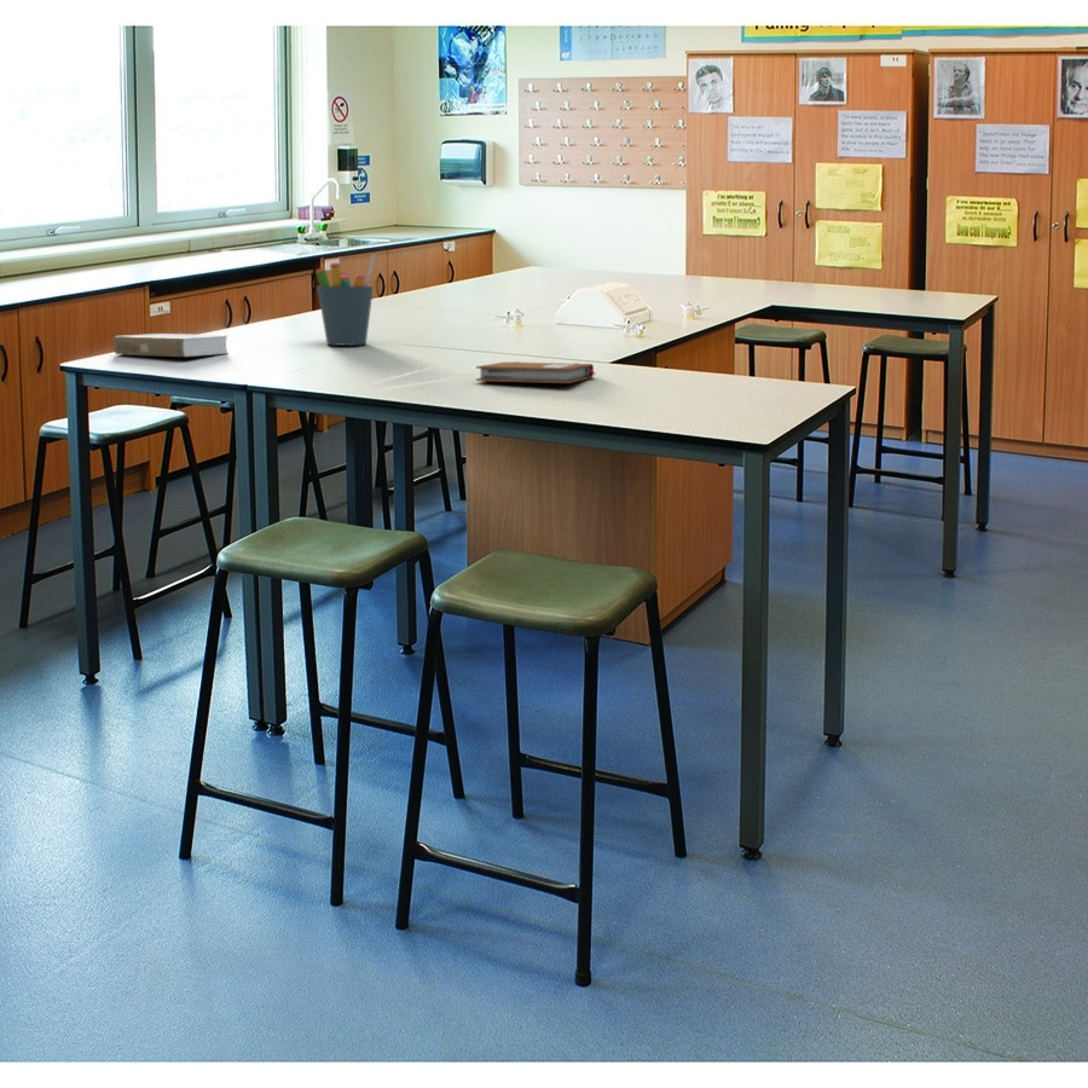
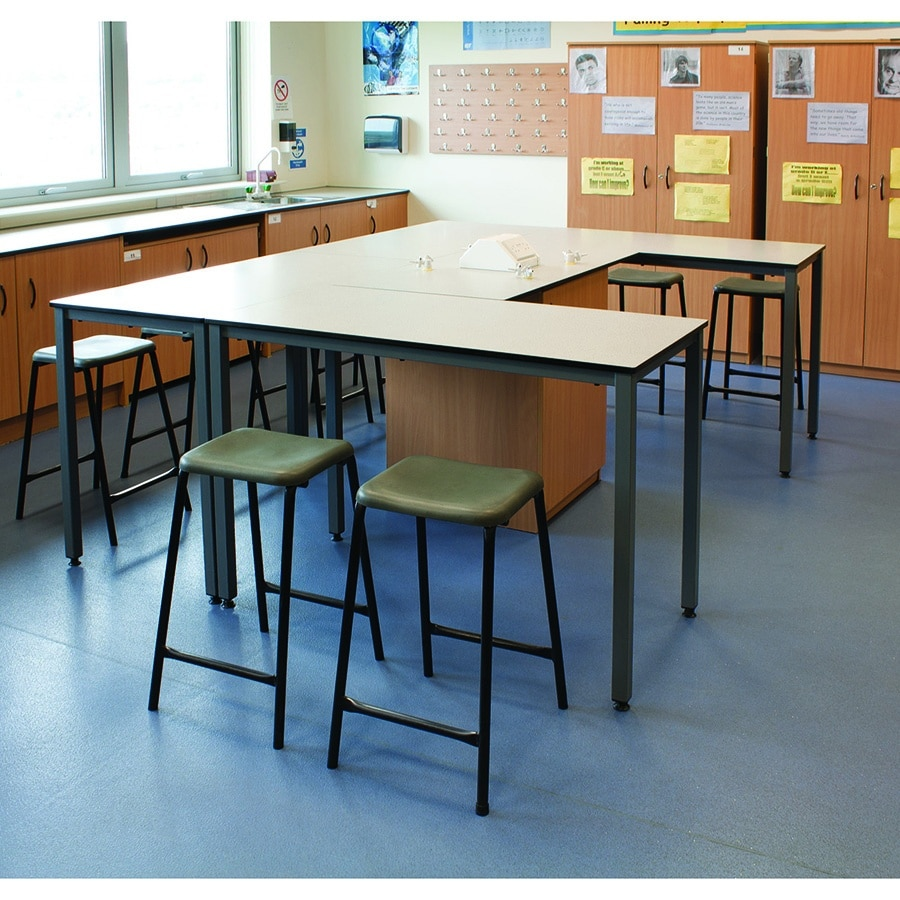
- book (172, 345)
- notebook (538, 371)
- pen holder (345, 299)
